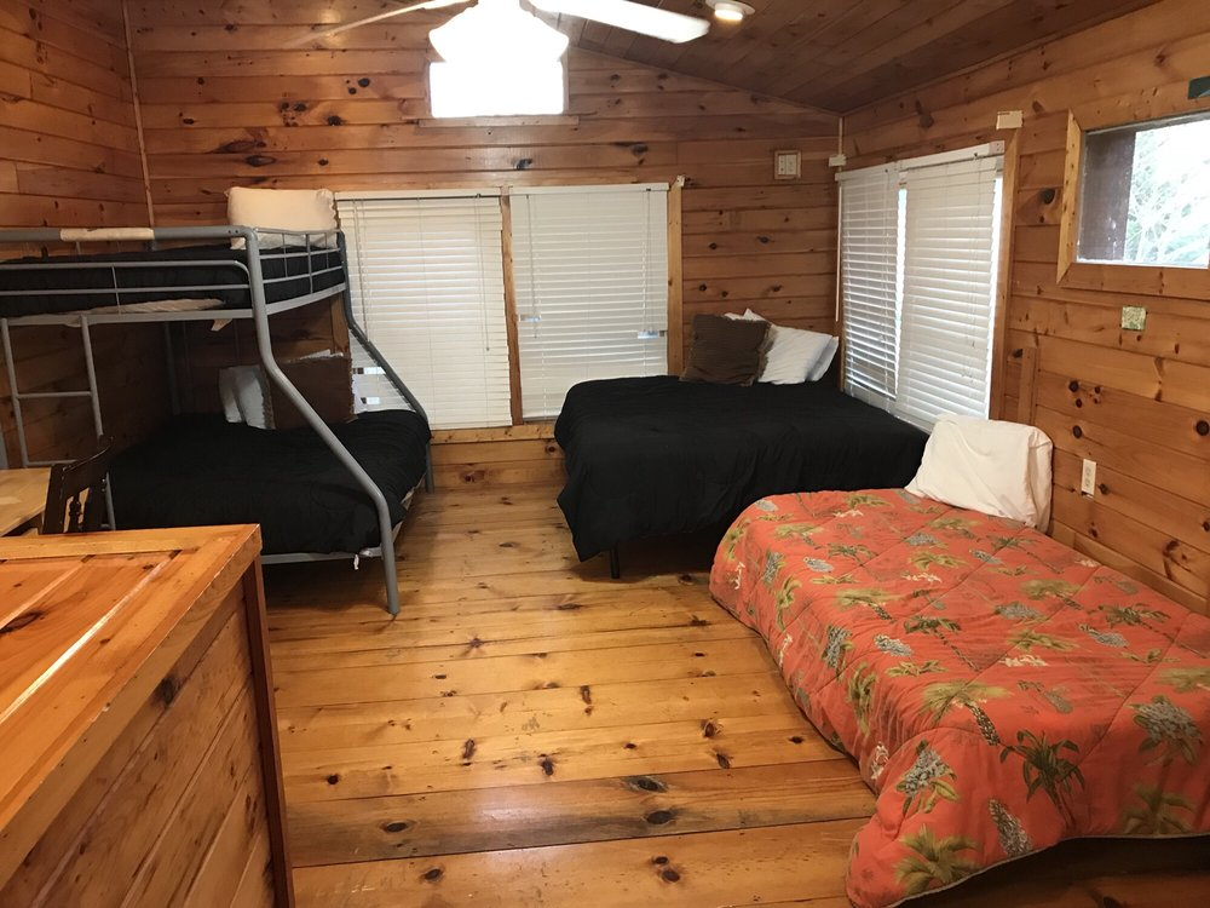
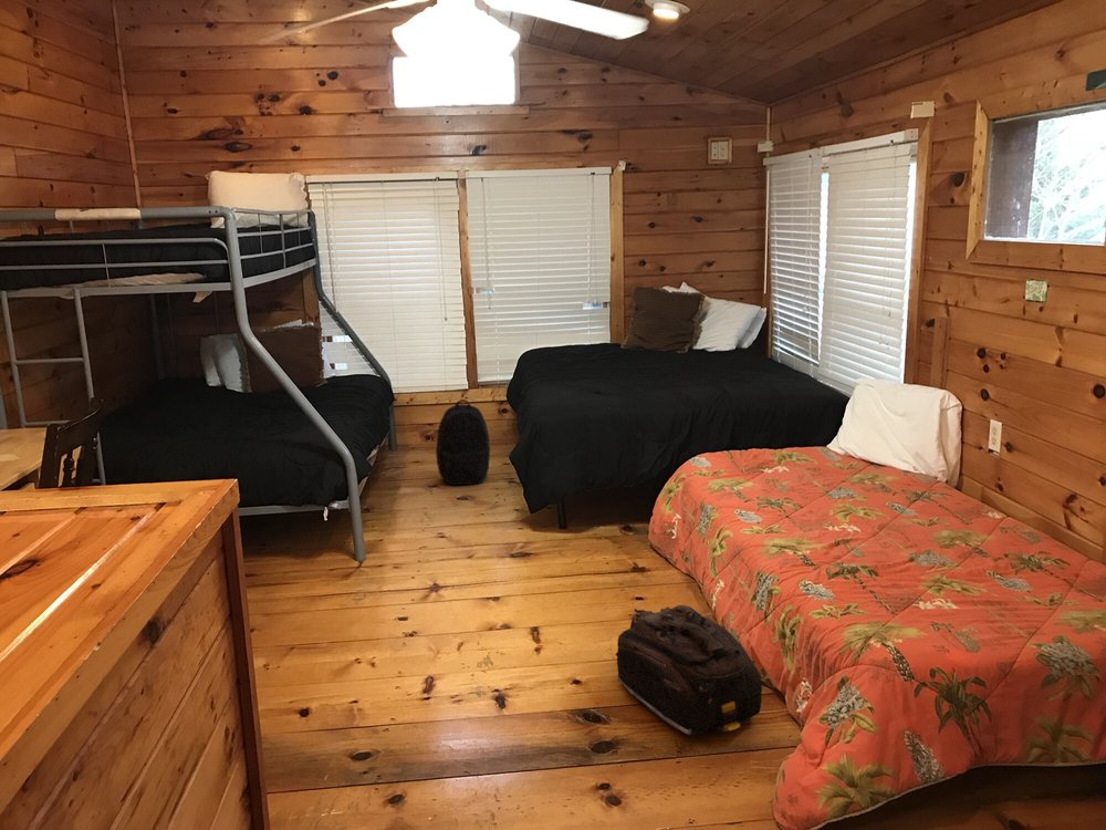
+ backpack (462, 440)
+ duffel bag (681, 657)
